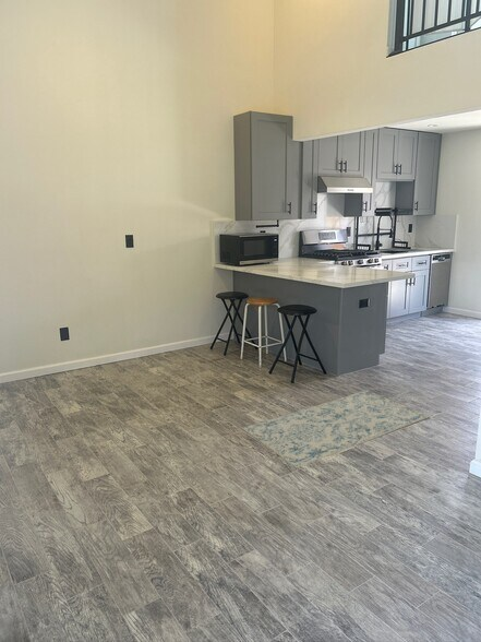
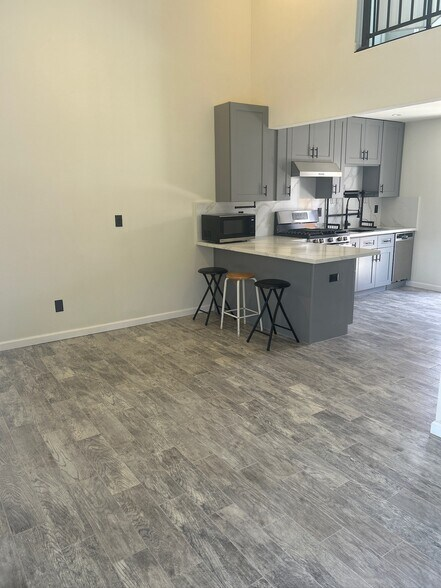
- rug (337, 421)
